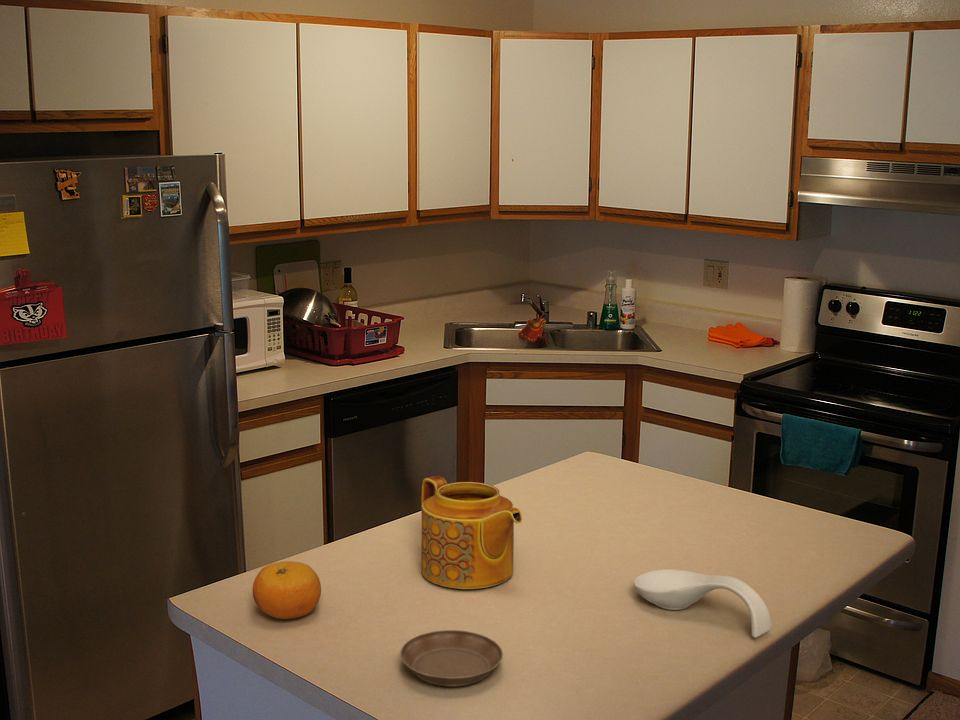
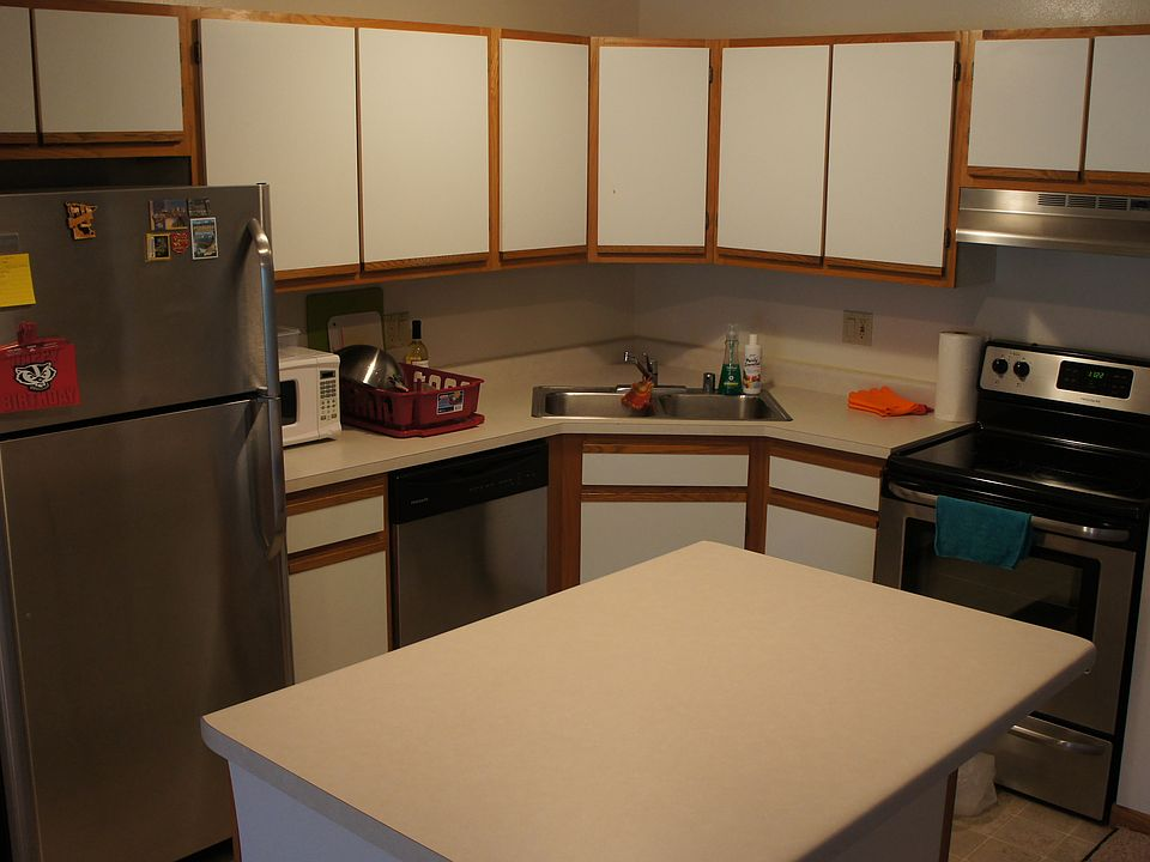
- saucer (451, 660)
- fruit (286, 589)
- teapot (469, 532)
- spoon rest (700, 592)
